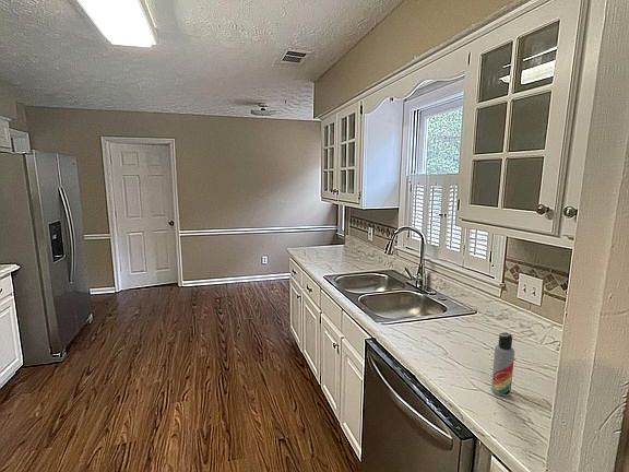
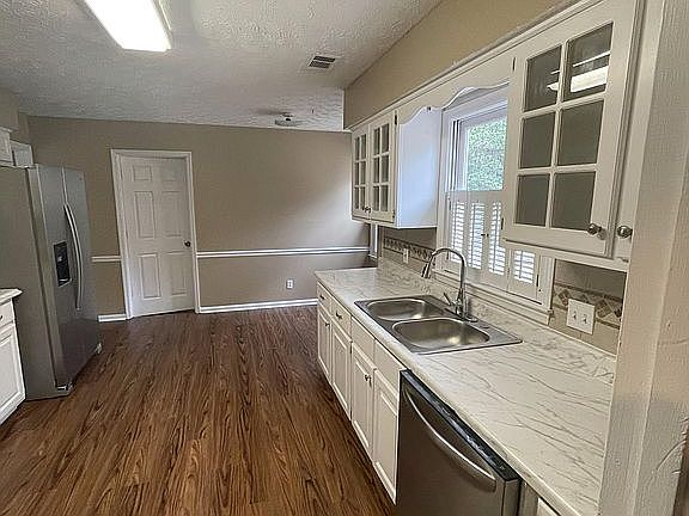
- lotion bottle (502, 363)
